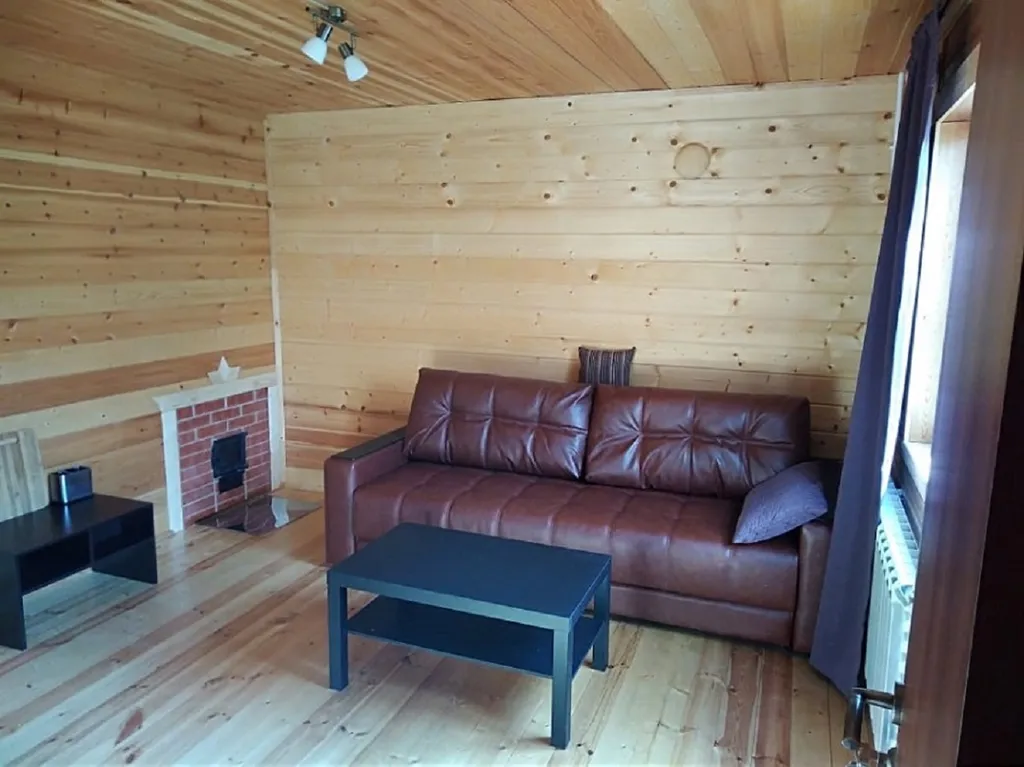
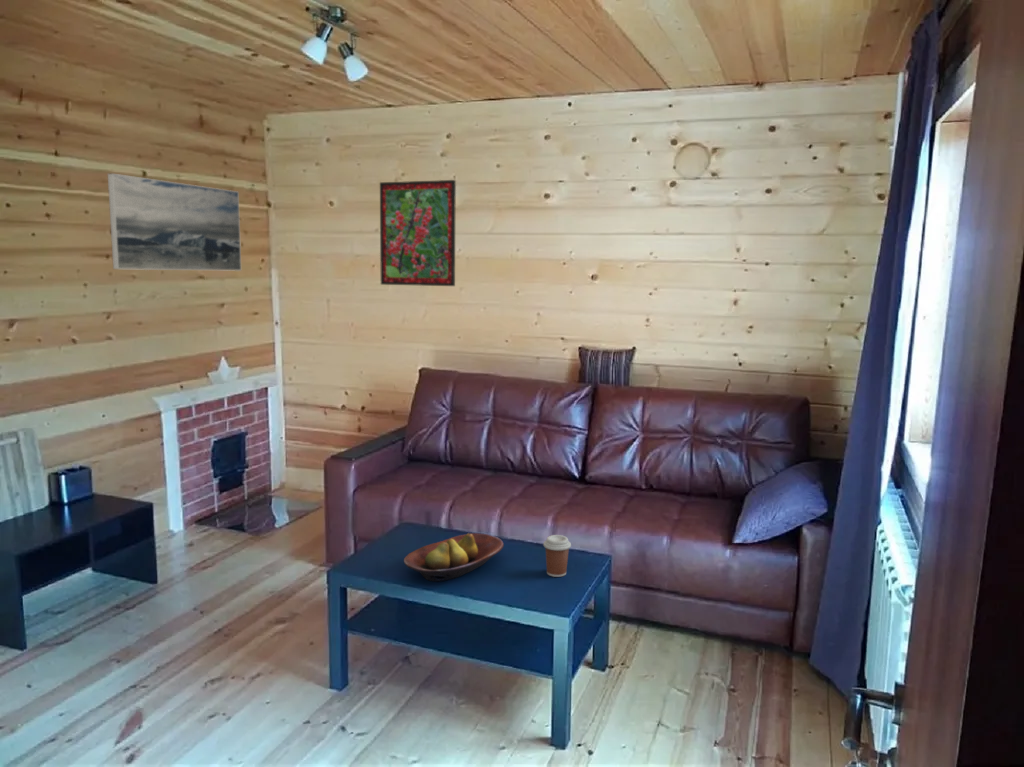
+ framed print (417, 233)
+ coffee cup (556, 555)
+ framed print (181, 227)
+ fruit bowl (455, 552)
